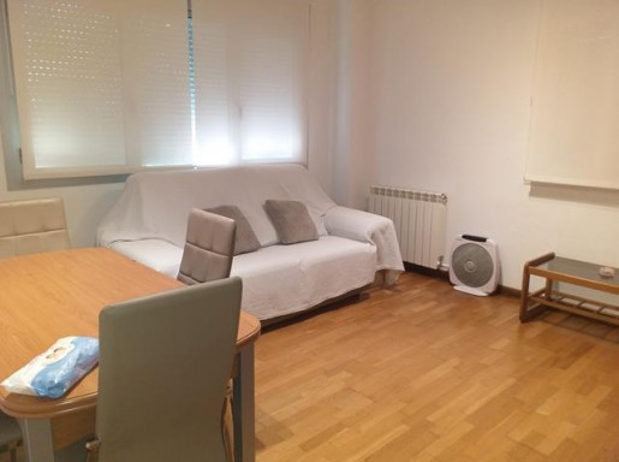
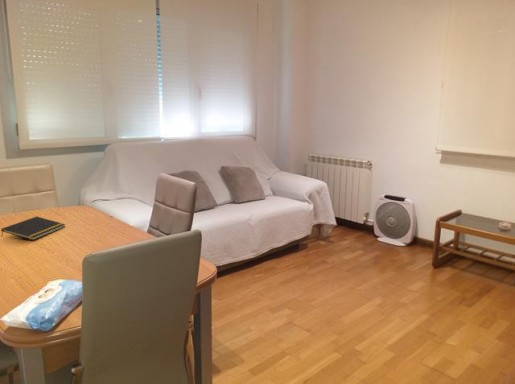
+ notepad (35, 227)
